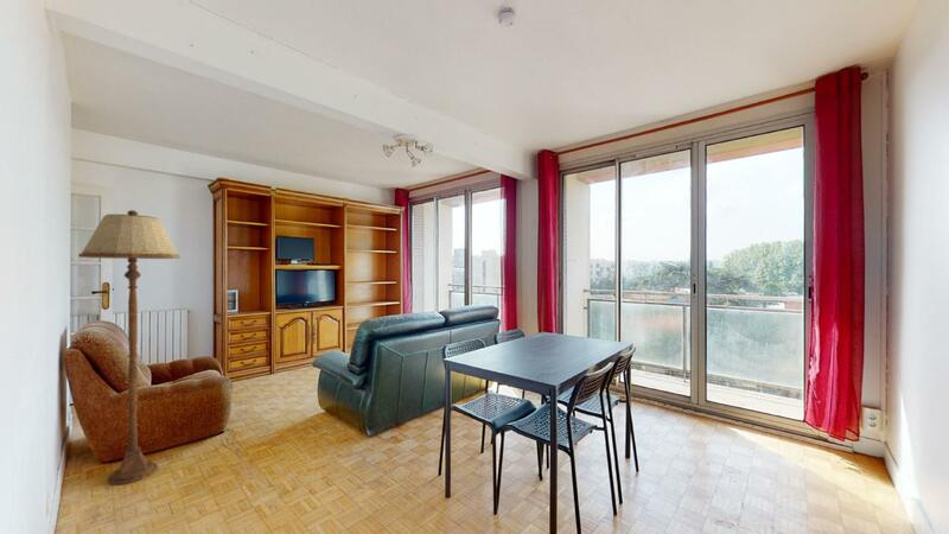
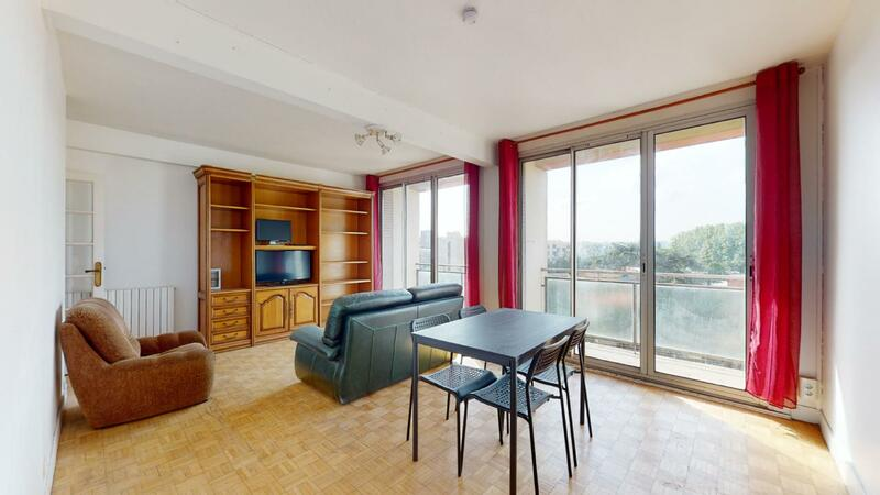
- floor lamp (133, 342)
